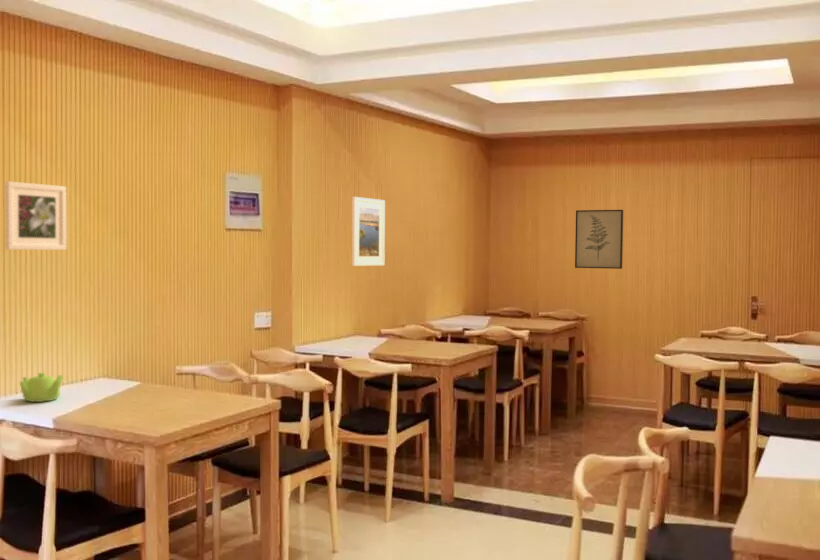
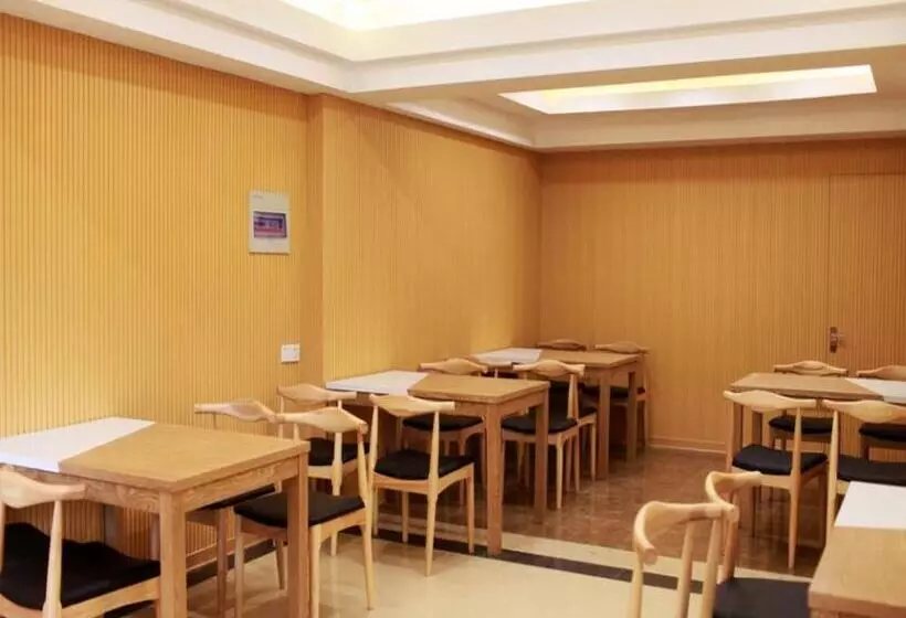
- teapot (41, 386)
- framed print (36, 217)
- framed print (368, 232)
- wall art (598, 239)
